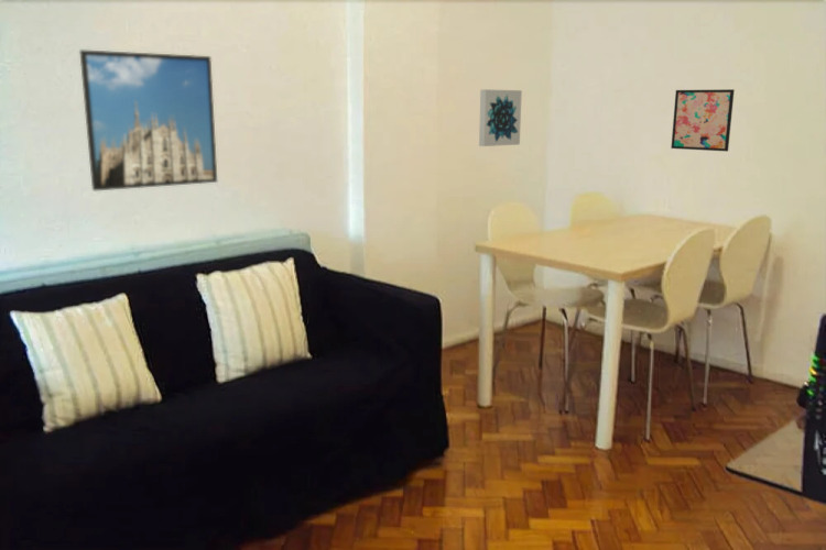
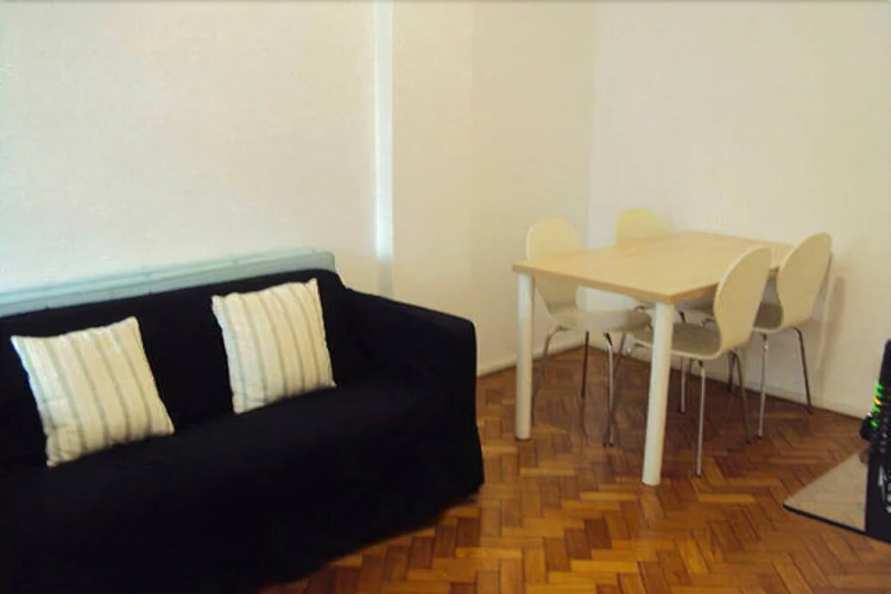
- wall art (700, 120)
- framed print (153, 121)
- wall art (500, 118)
